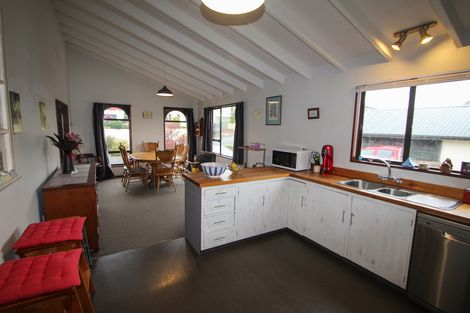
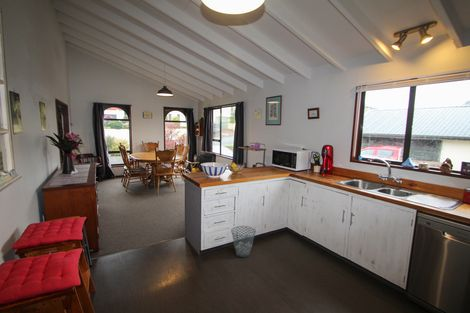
+ waste basket (243, 242)
